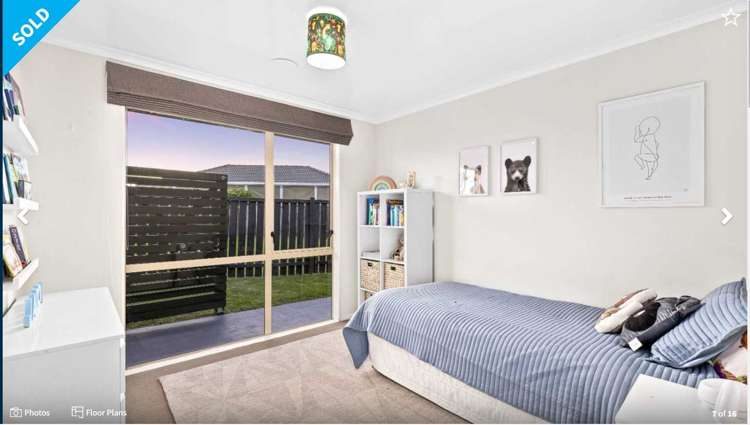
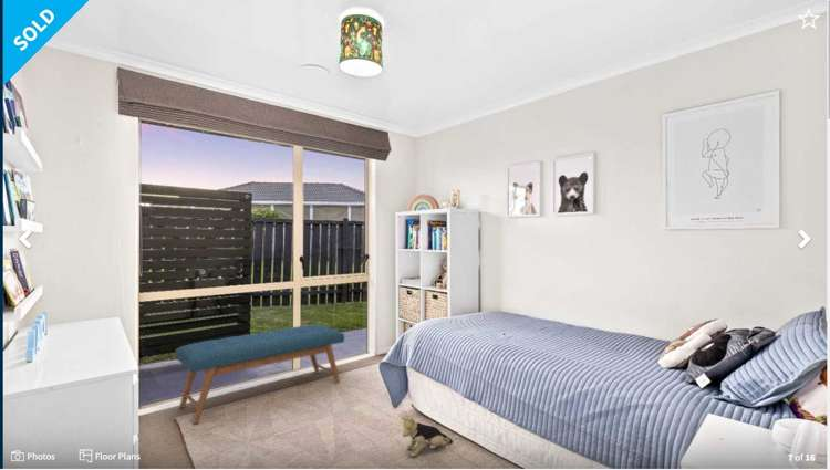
+ bench (266, 364)
+ plush toy (426, 429)
